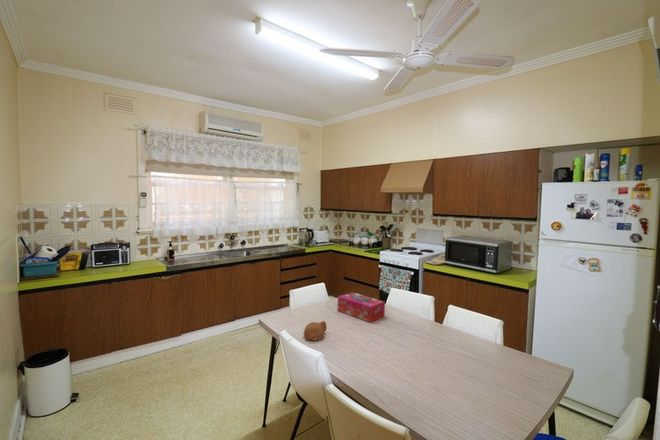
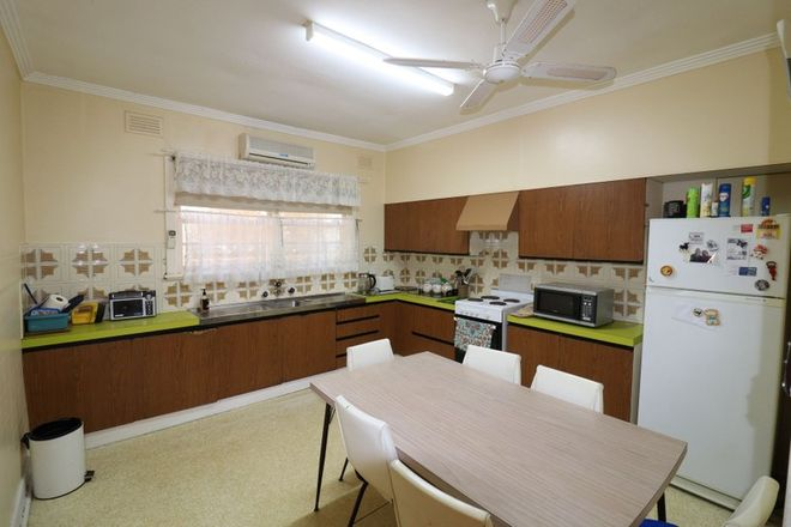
- cup (316, 329)
- tissue box (360, 306)
